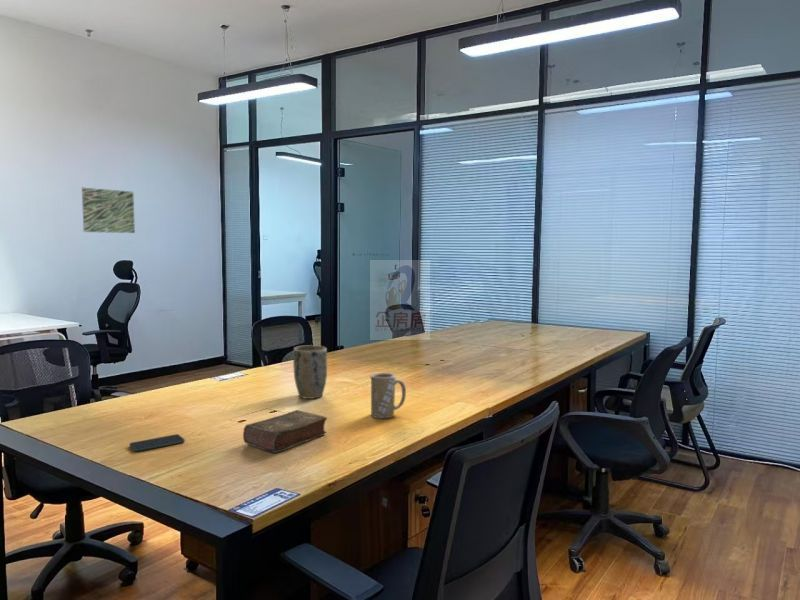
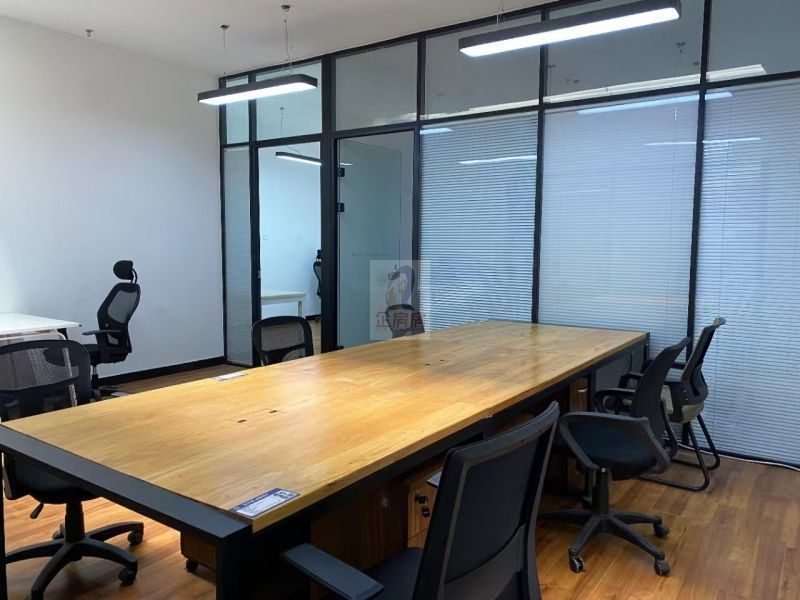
- plant pot (310, 372)
- wall art (109, 211)
- mug (386, 394)
- book (286, 429)
- smartphone (157, 442)
